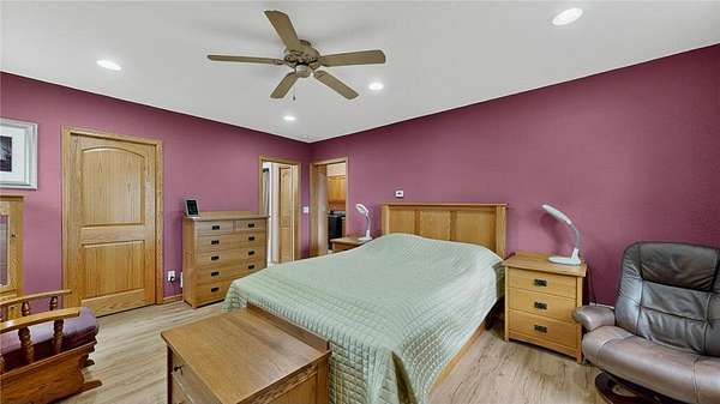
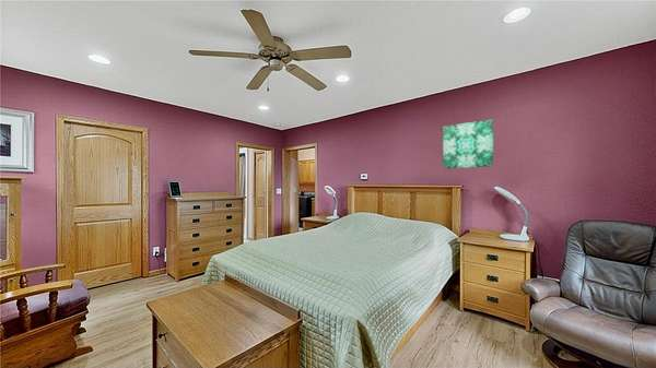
+ wall art (467, 145)
